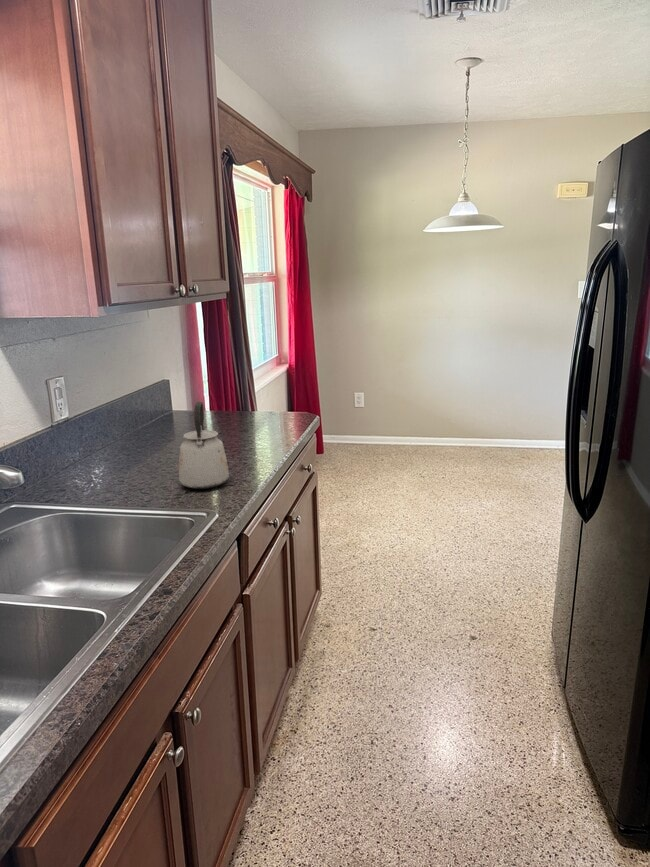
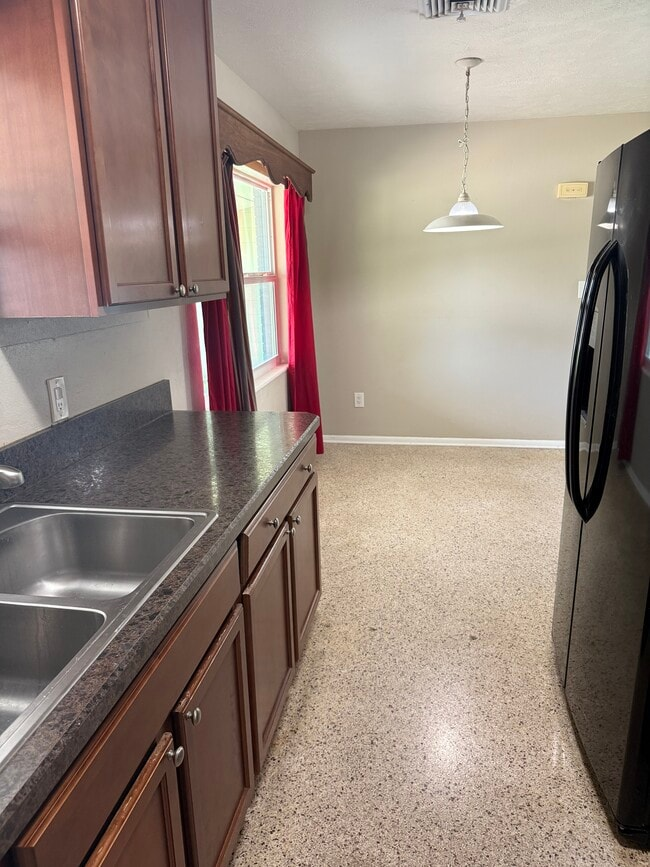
- kettle (202, 441)
